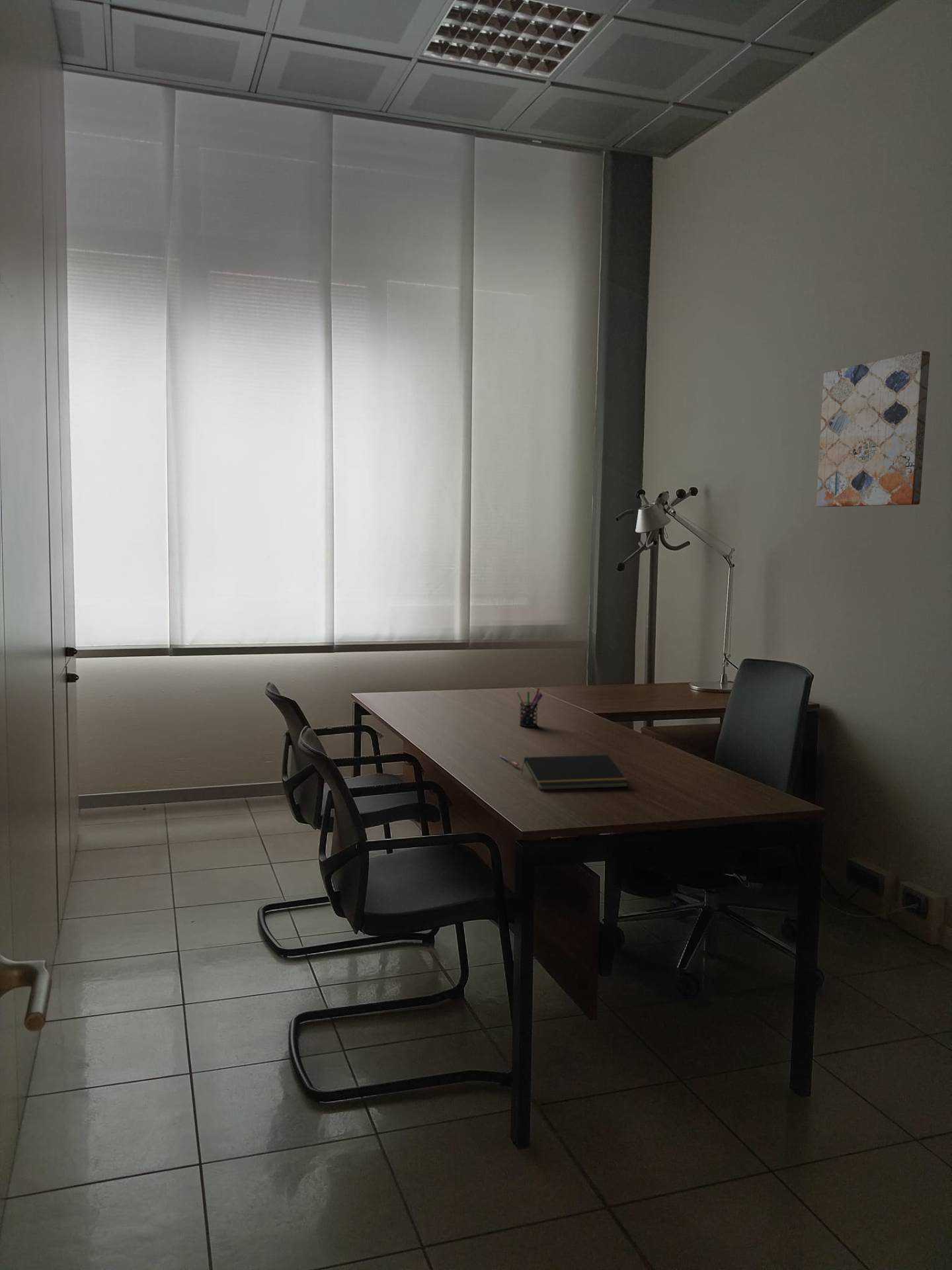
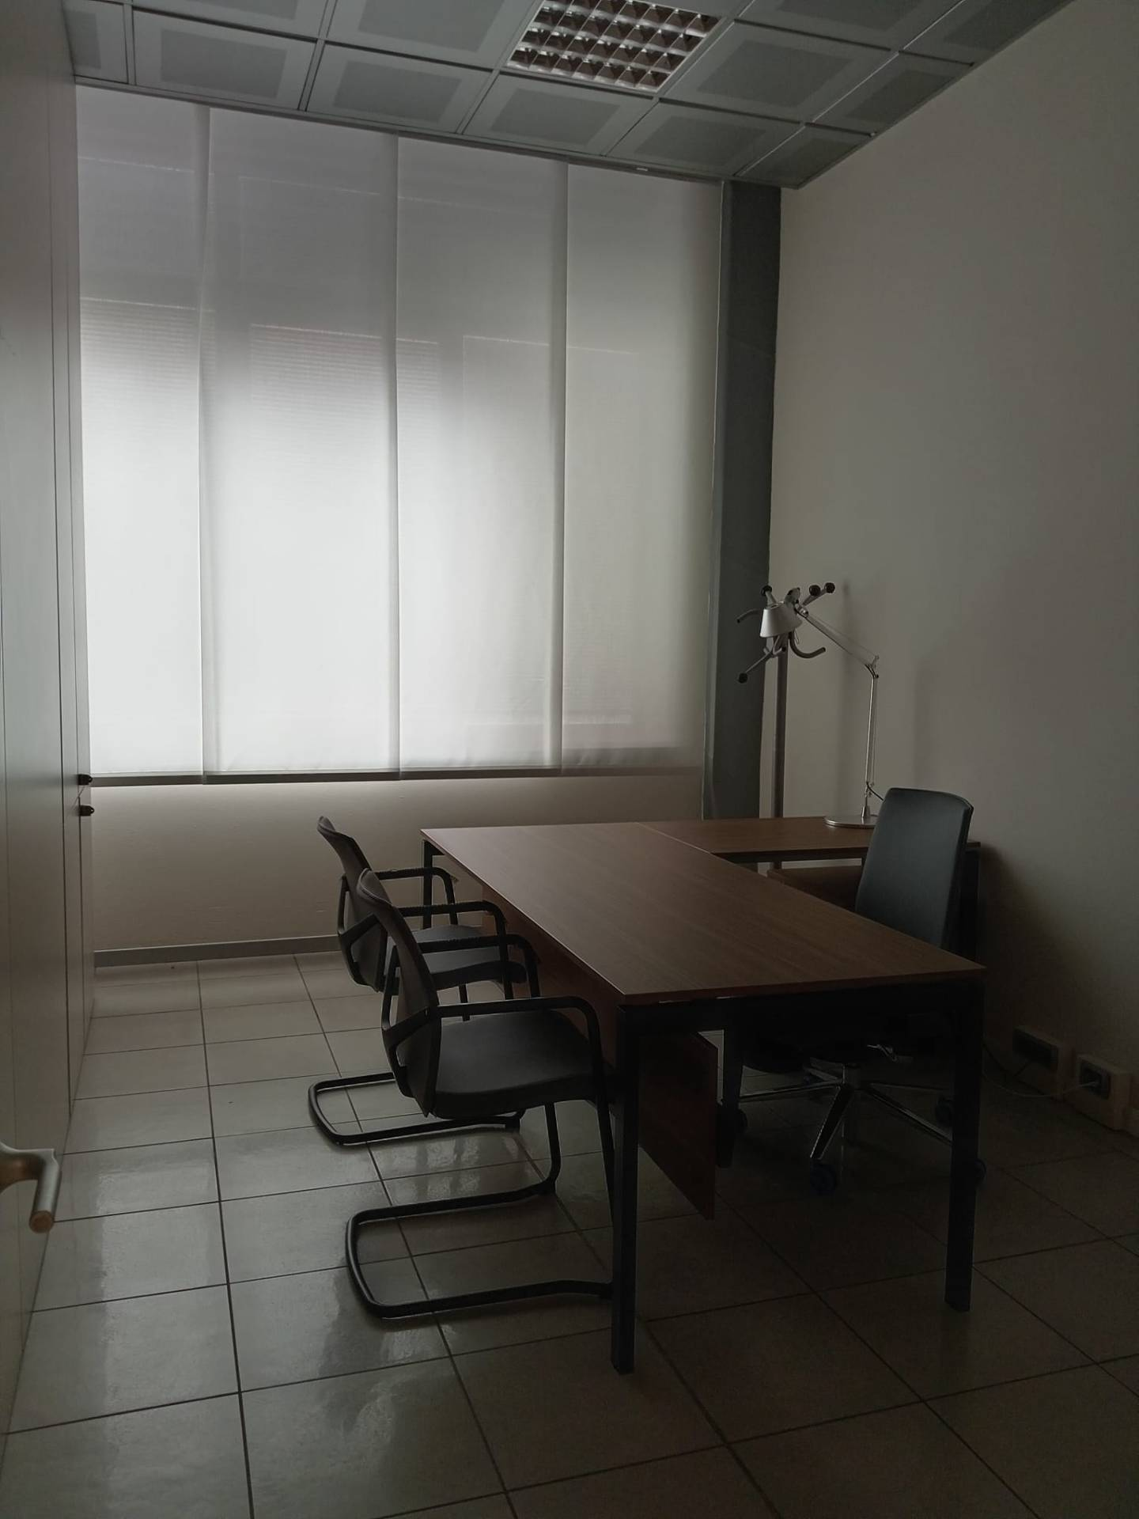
- pen (508, 759)
- notepad (575, 771)
- pen holder (530, 706)
- wall art (869, 435)
